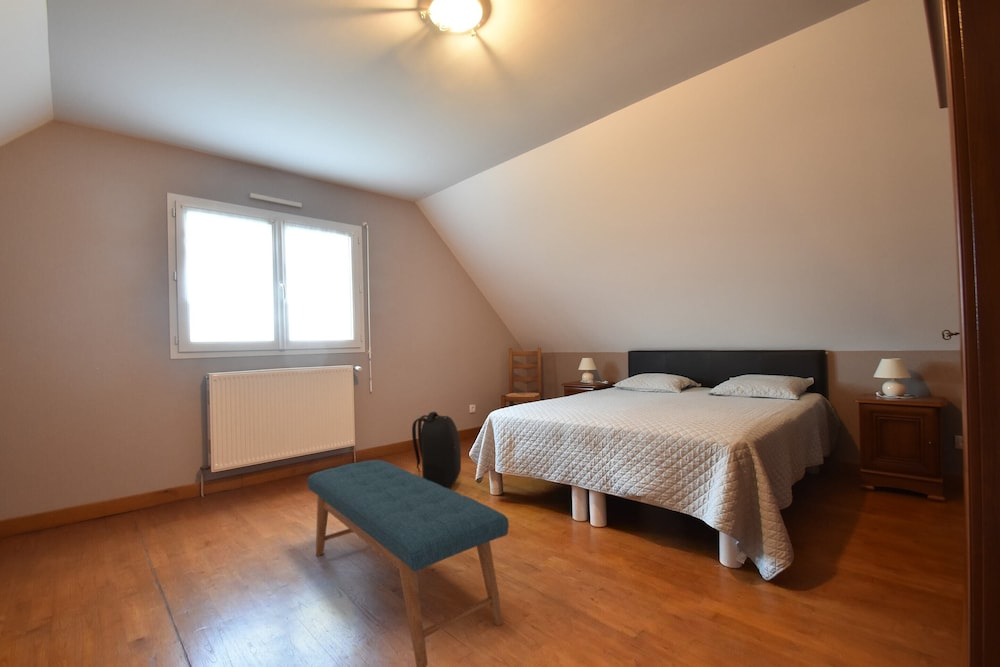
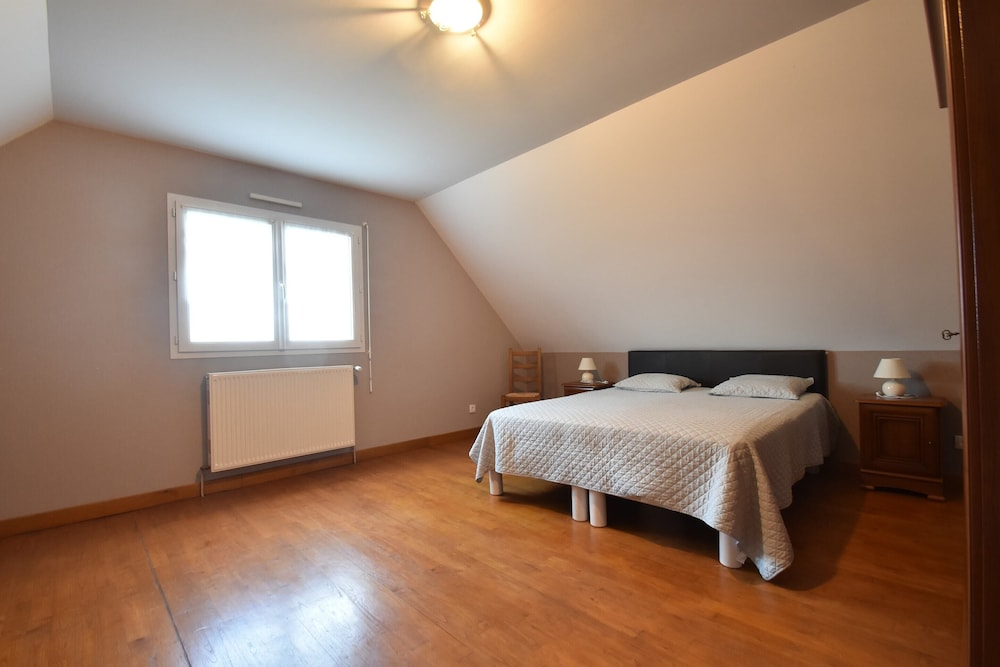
- backpack (434, 449)
- bench (393, 533)
